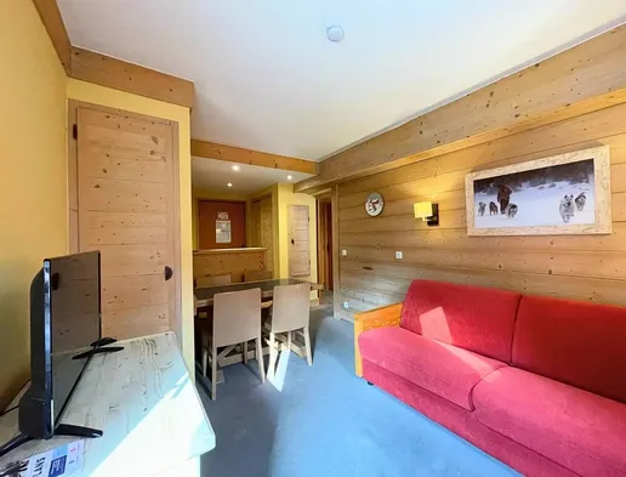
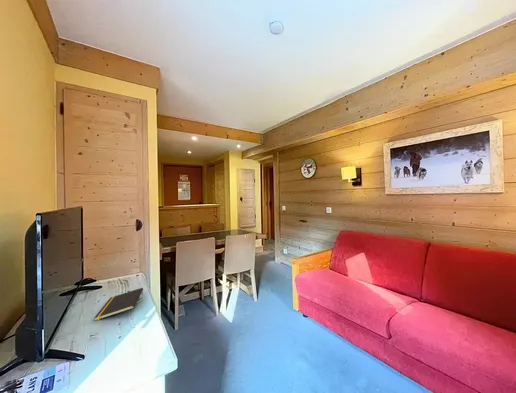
+ notepad (121, 302)
